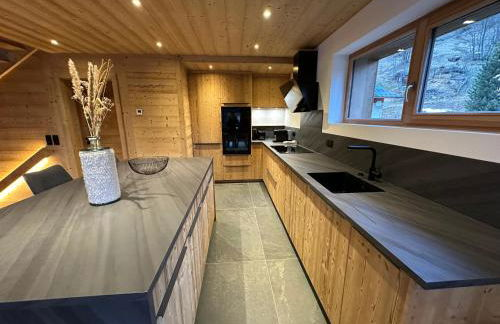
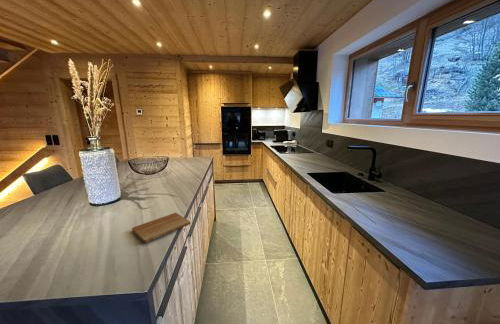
+ cutting board (162, 225)
